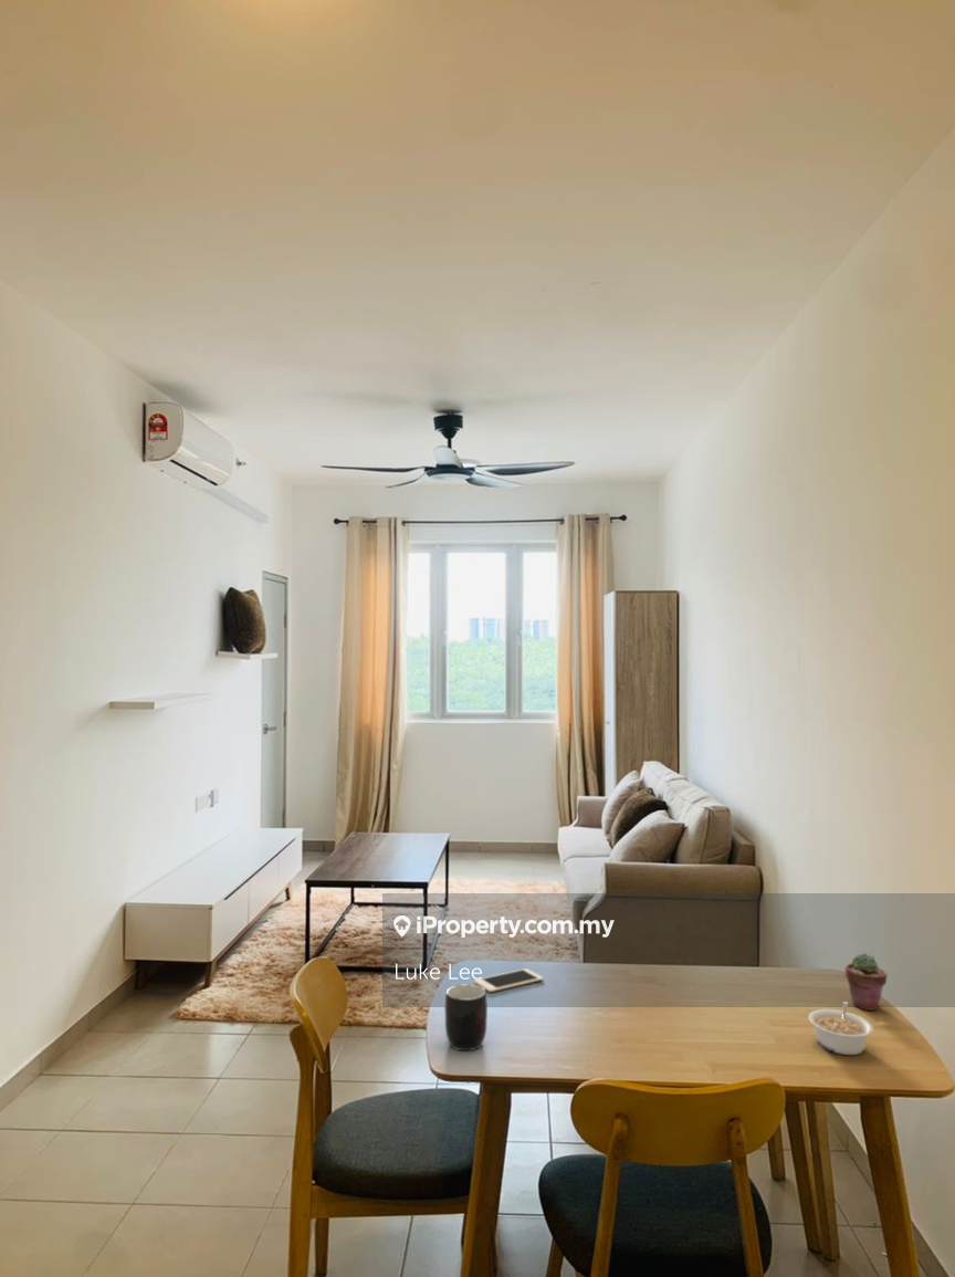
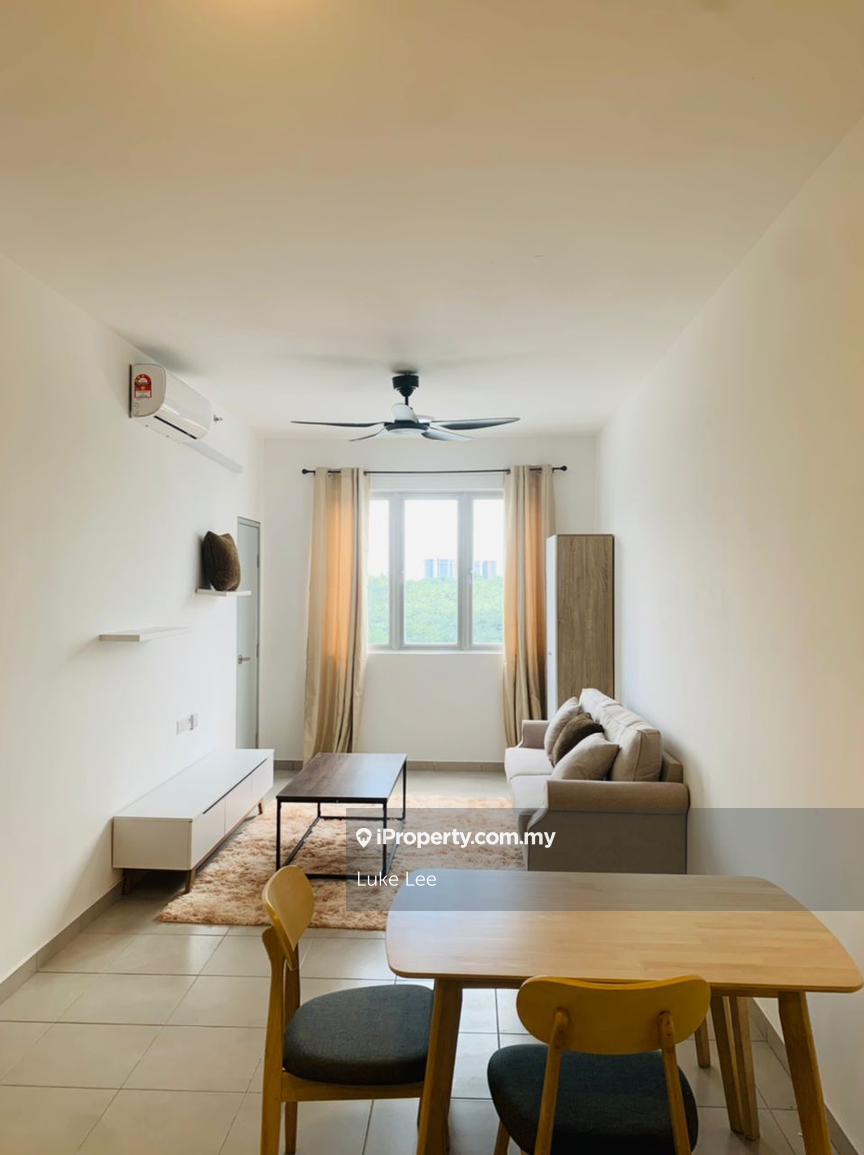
- legume (839, 1029)
- cell phone (508, 980)
- mug (466, 1014)
- potted succulent (865, 980)
